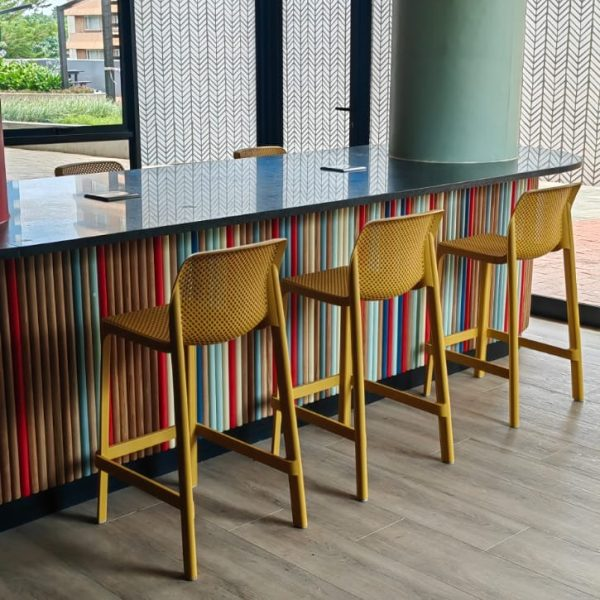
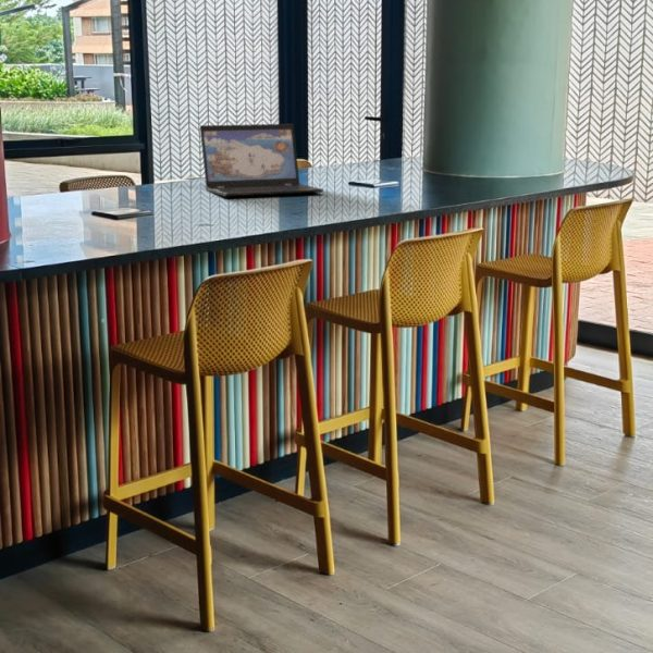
+ laptop (260, 158)
